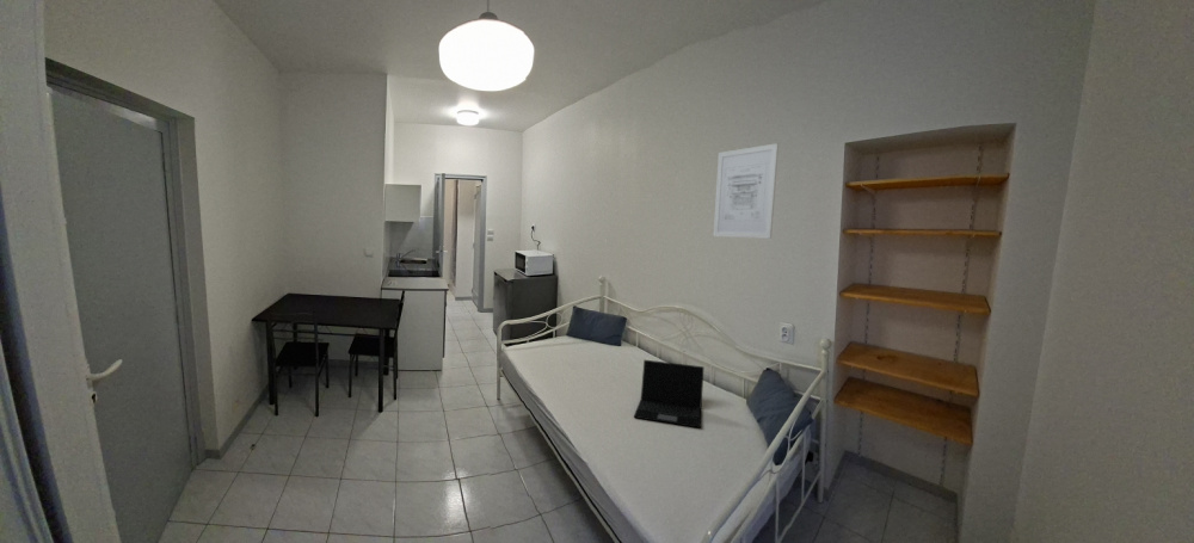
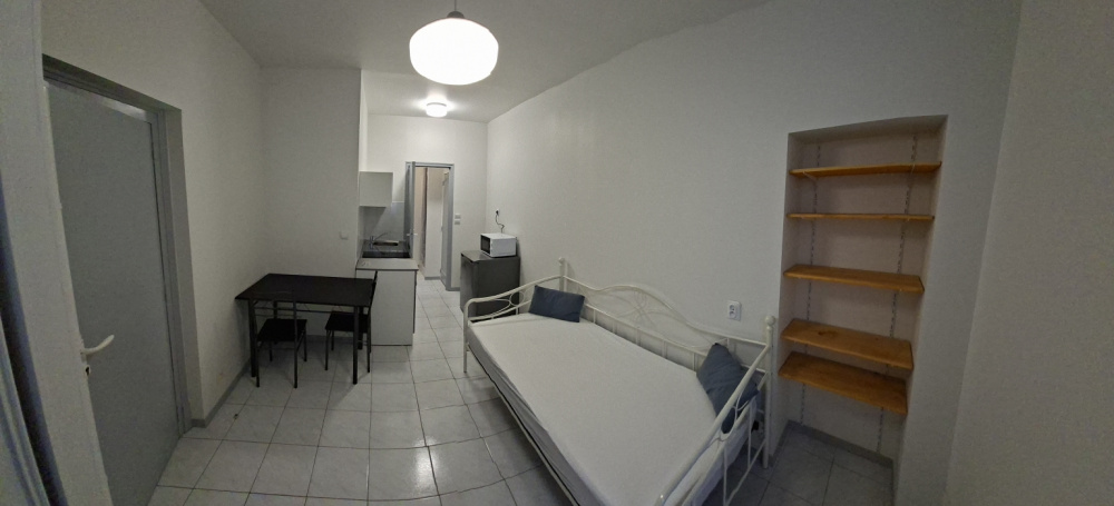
- laptop (670, 390)
- wall art (743, 193)
